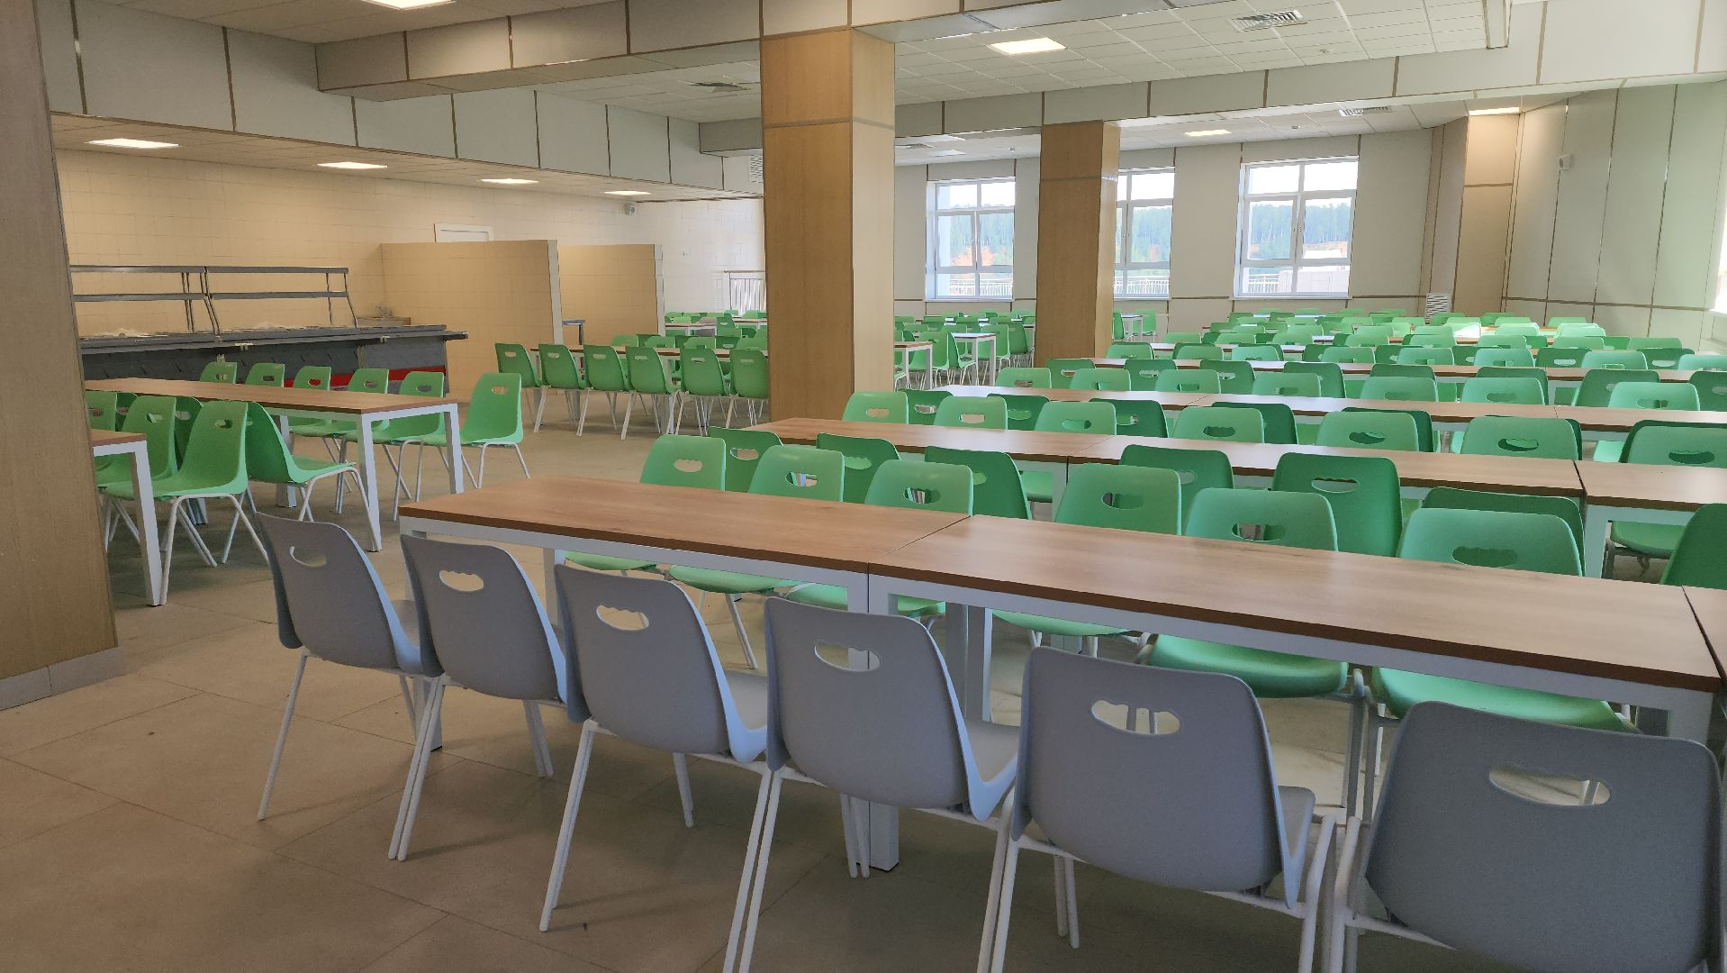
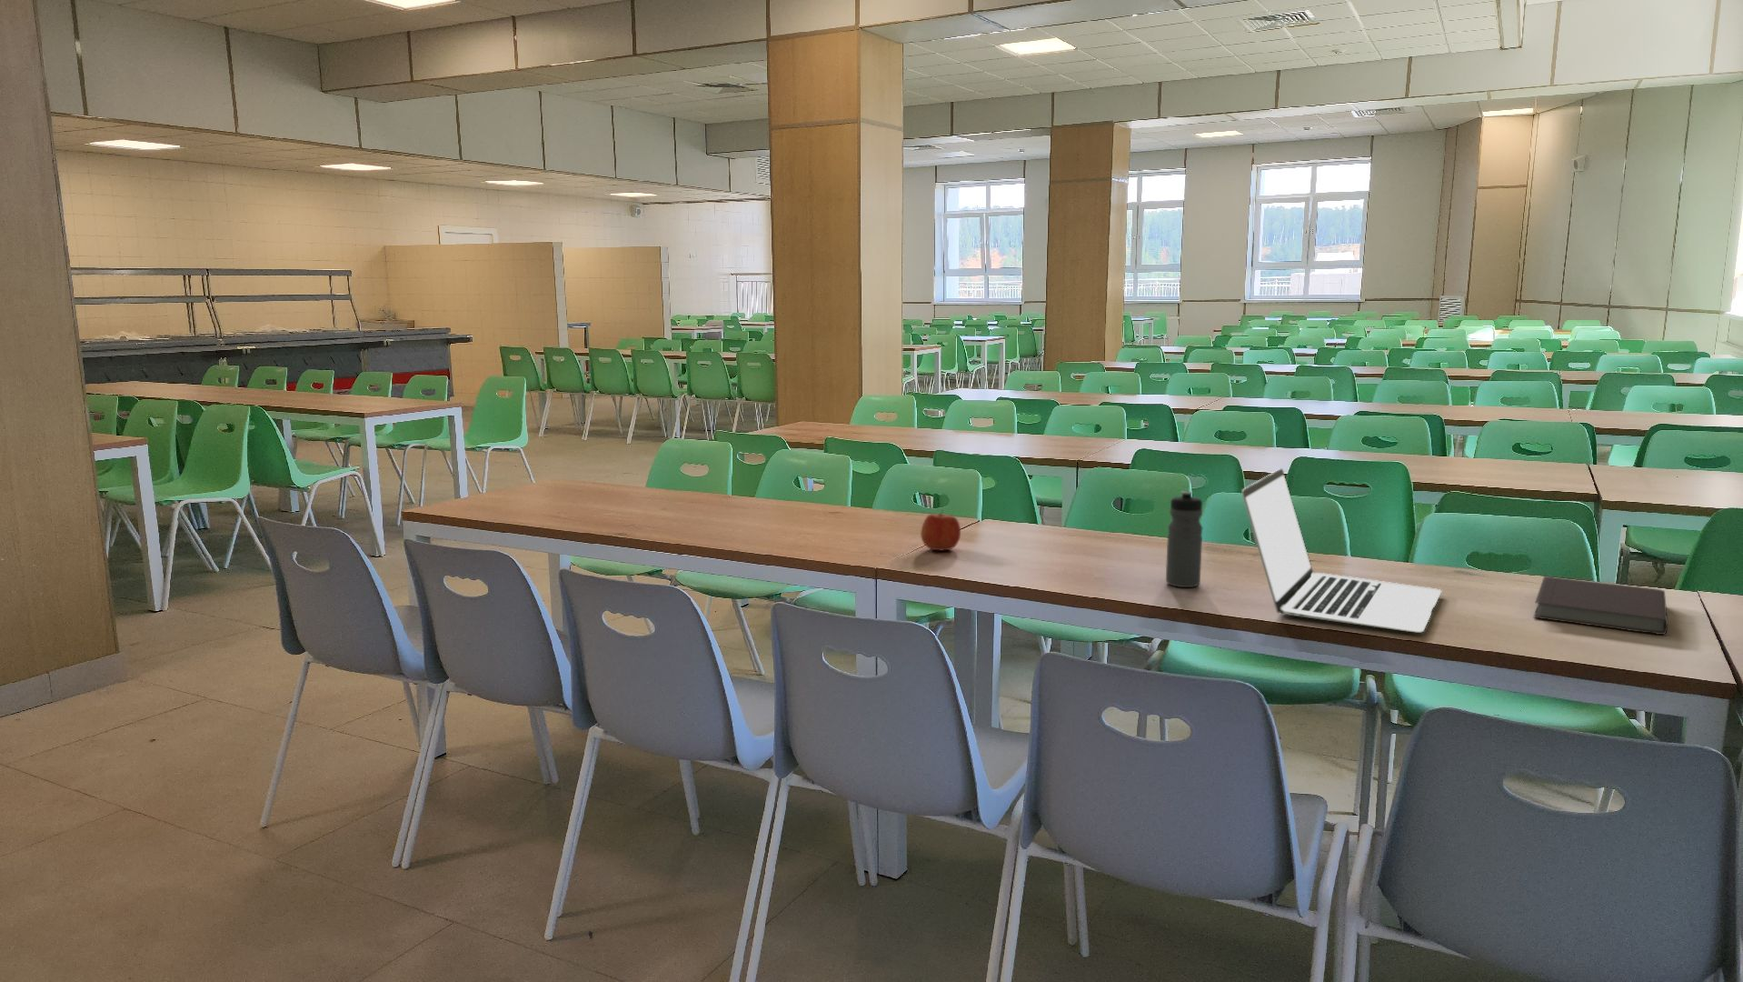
+ apple (941, 528)
+ notebook (1601, 602)
+ water bottle (1184, 538)
+ laptop (1342, 576)
